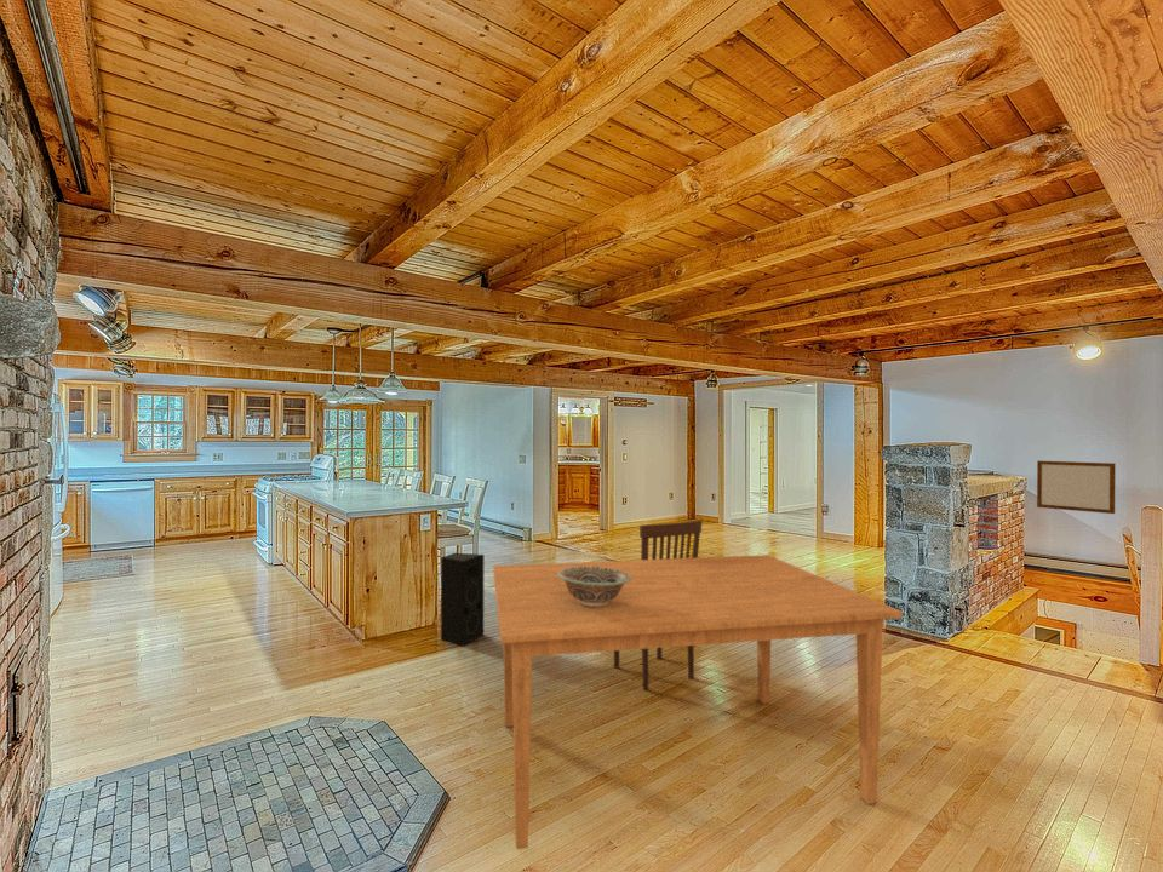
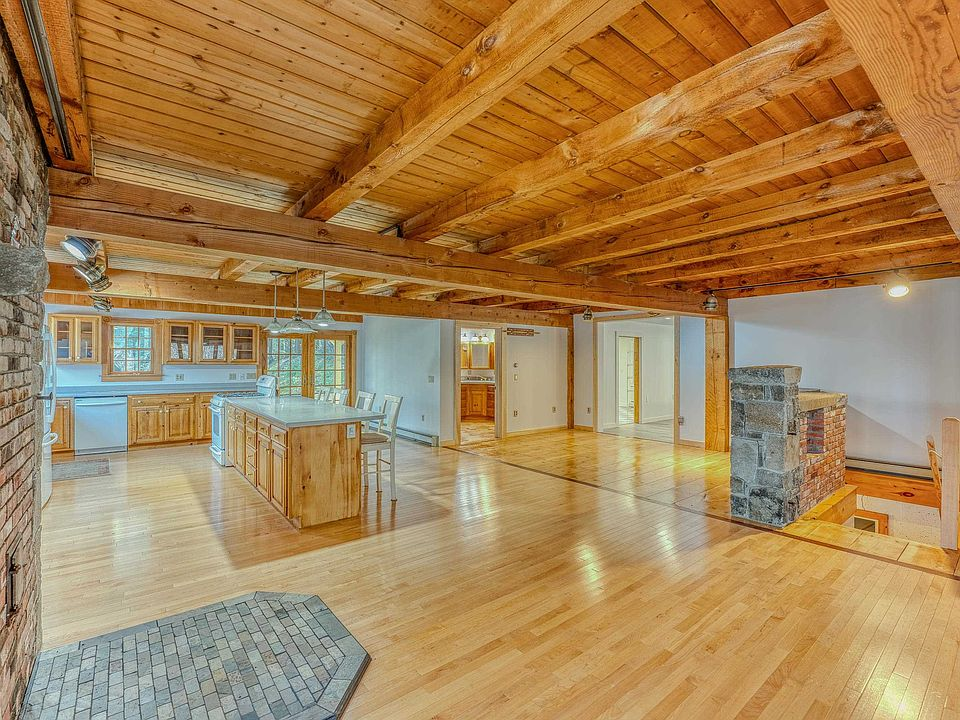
- speaker (460, 597)
- dining chair (654, 558)
- writing board (1075, 486)
- decorative bowl (594, 586)
- dining table (664, 647)
